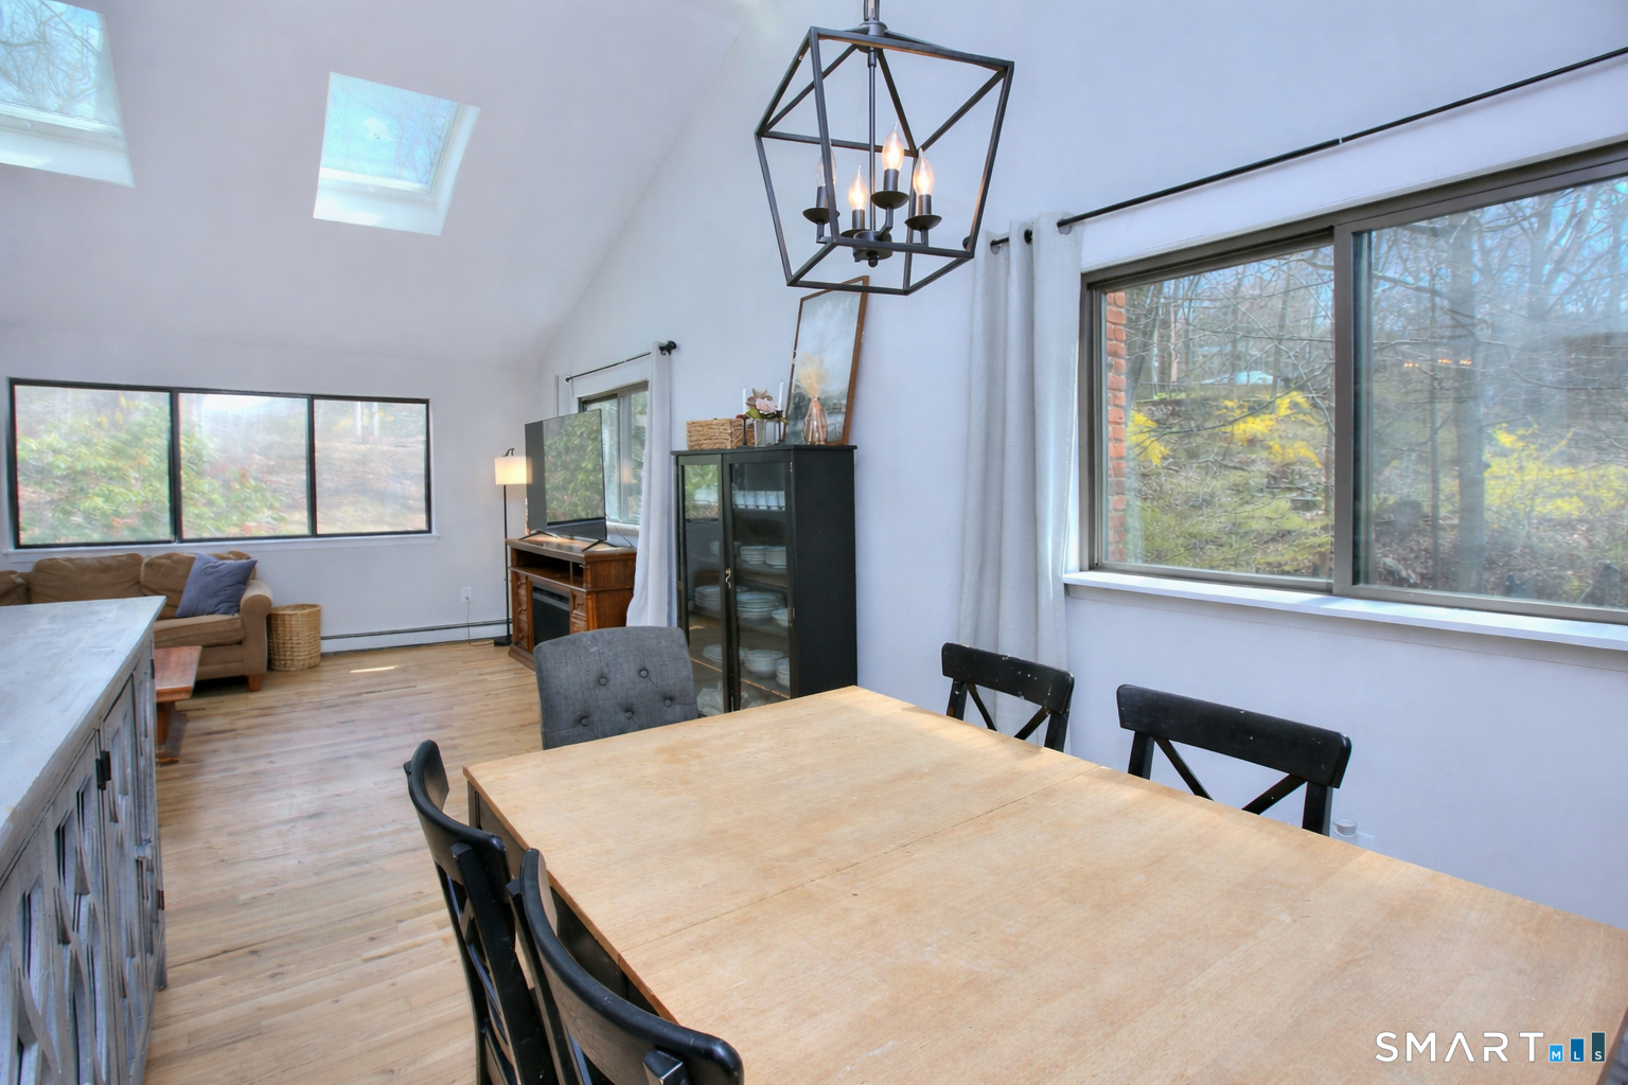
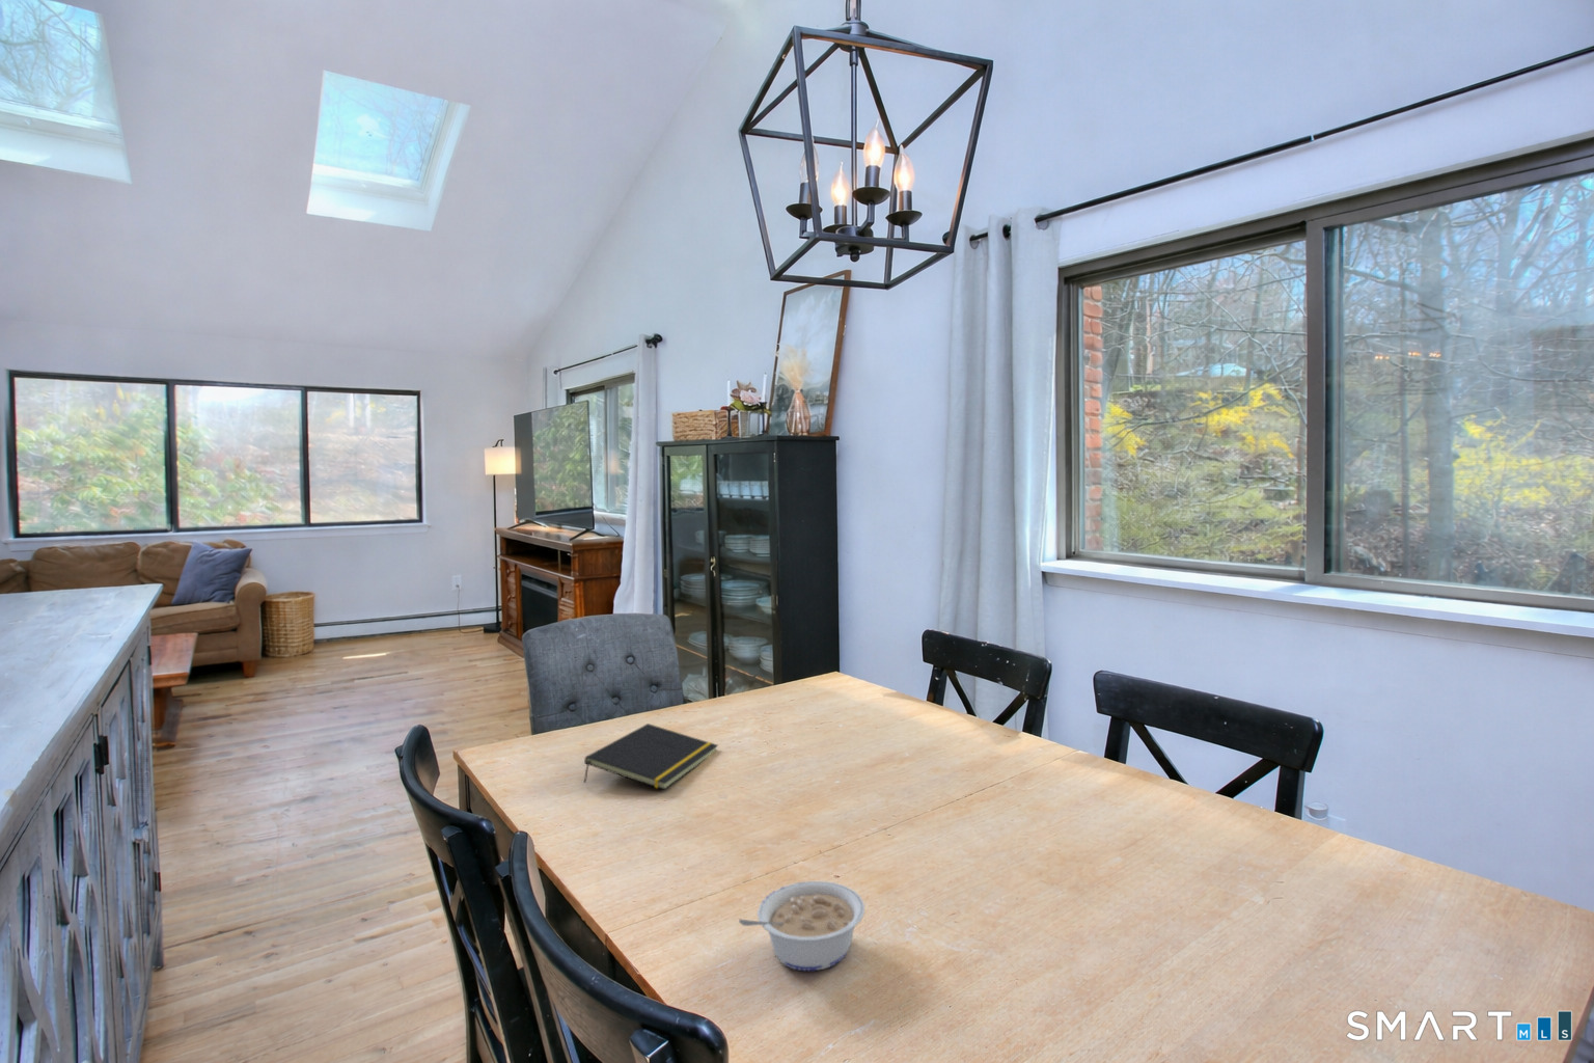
+ notepad (655, 753)
+ legume (809, 925)
